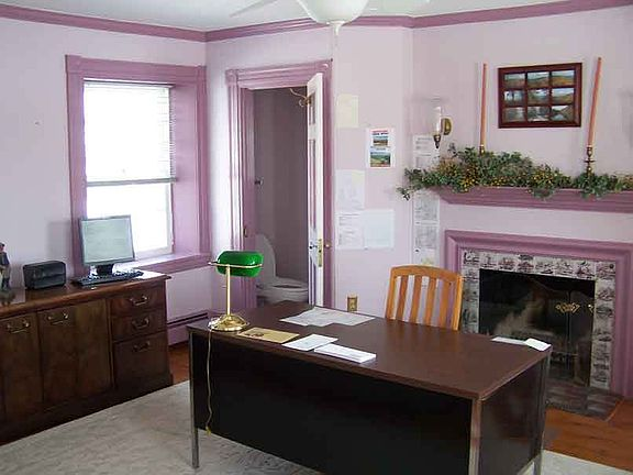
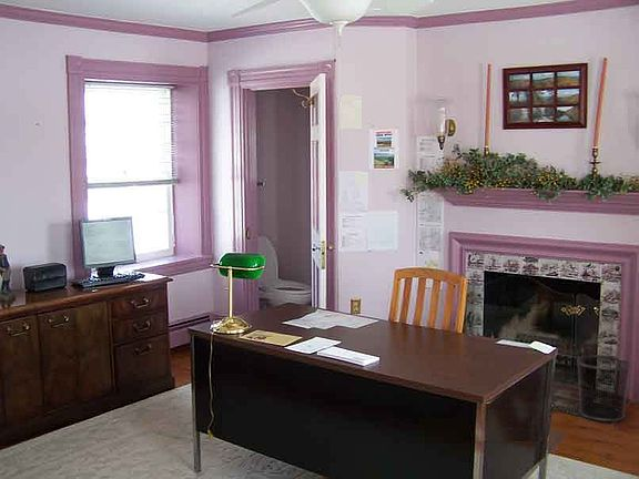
+ waste bin (601, 387)
